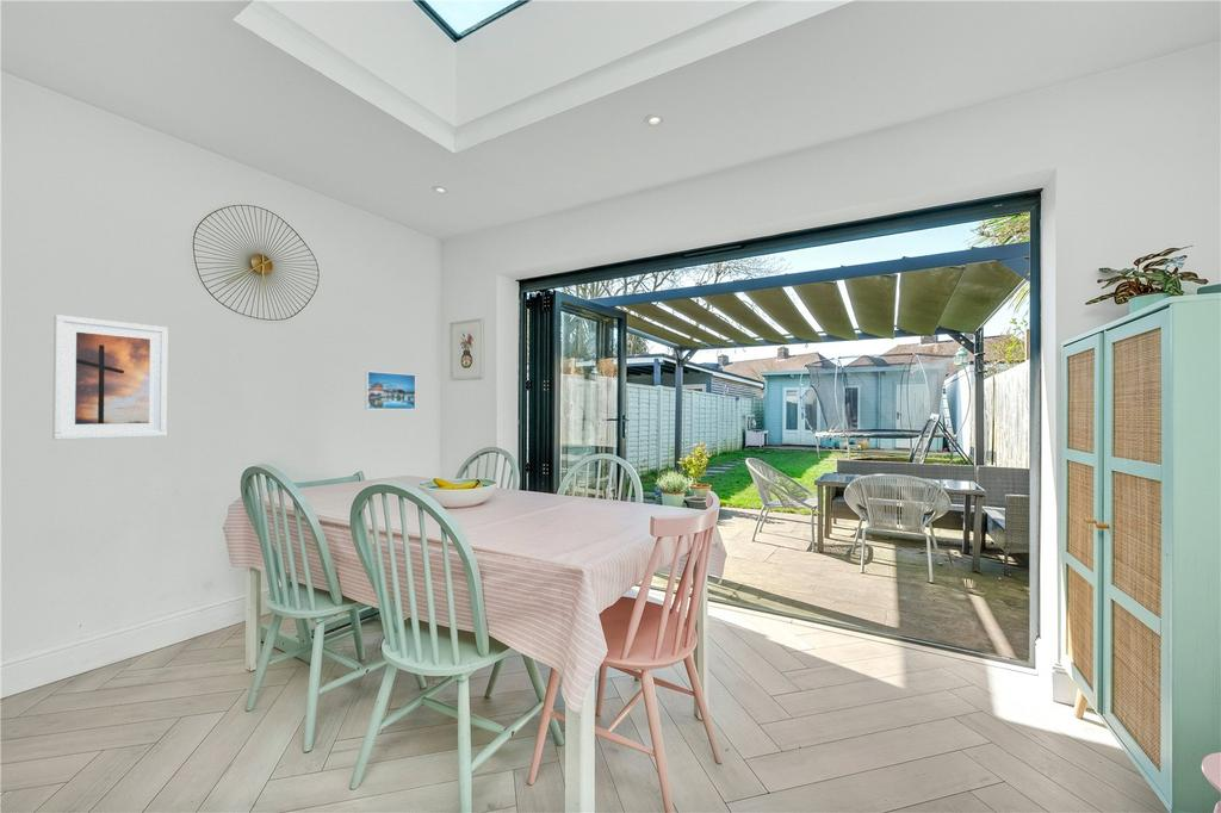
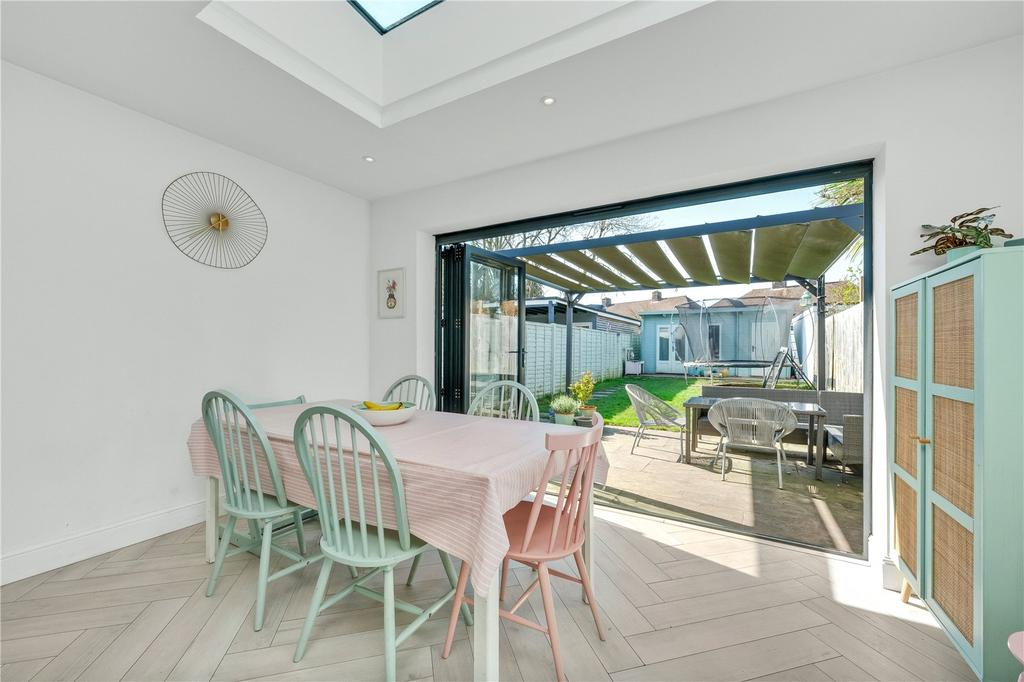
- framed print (113, 379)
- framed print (391, 391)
